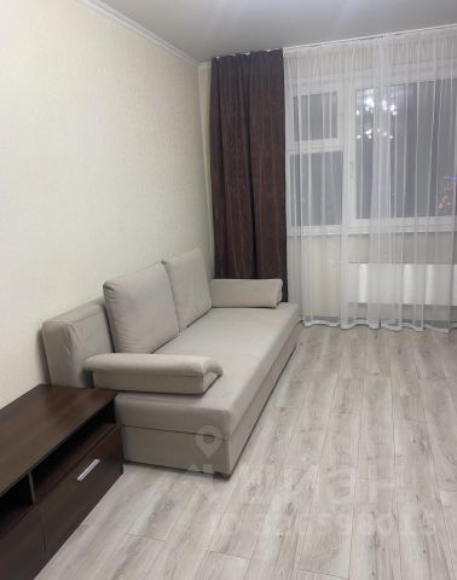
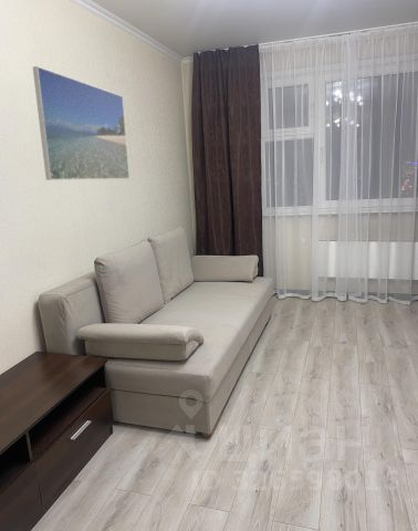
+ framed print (88, 132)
